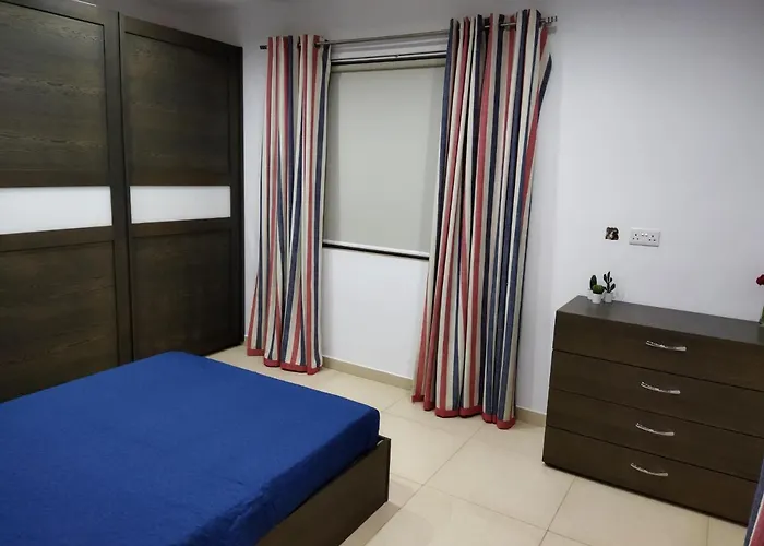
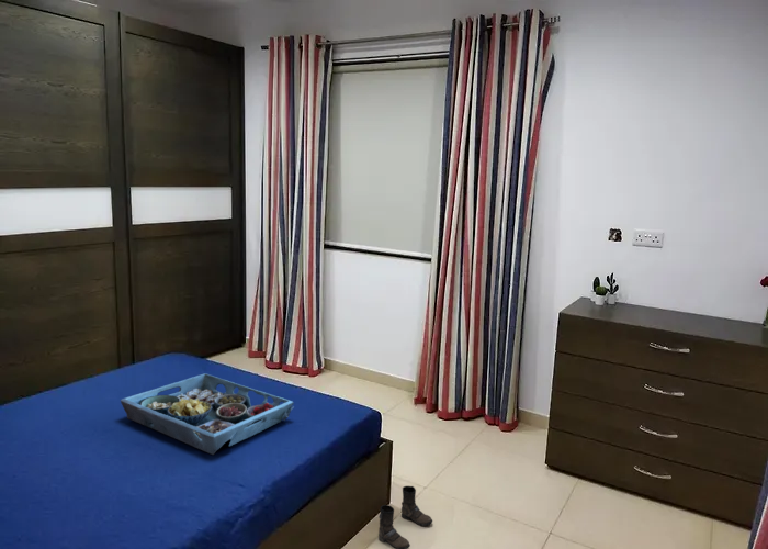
+ boots (406, 516)
+ serving tray (207, 408)
